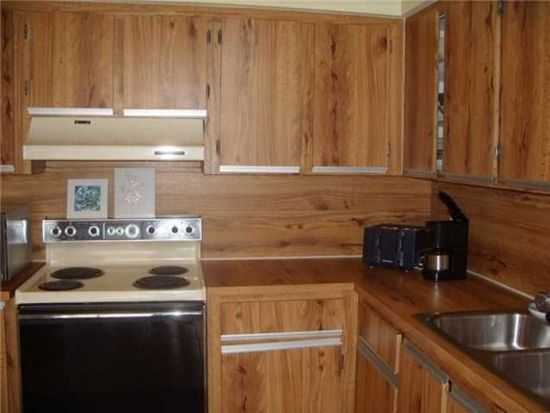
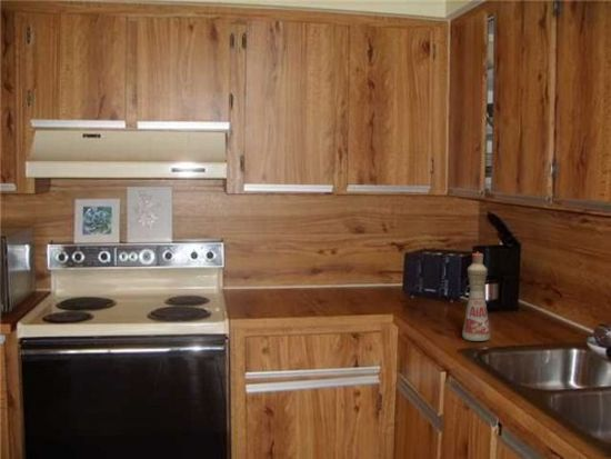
+ bottle (477, 296)
